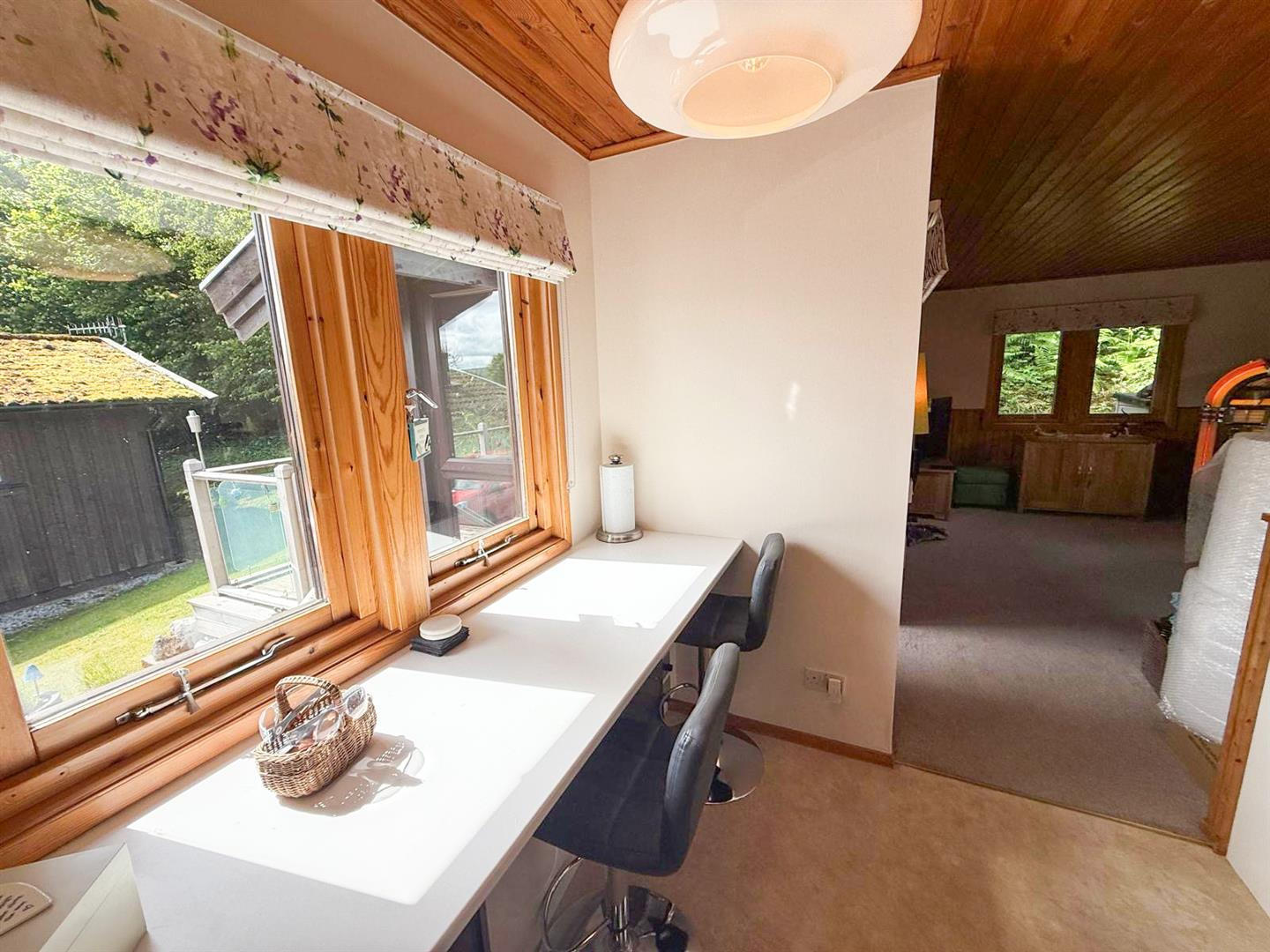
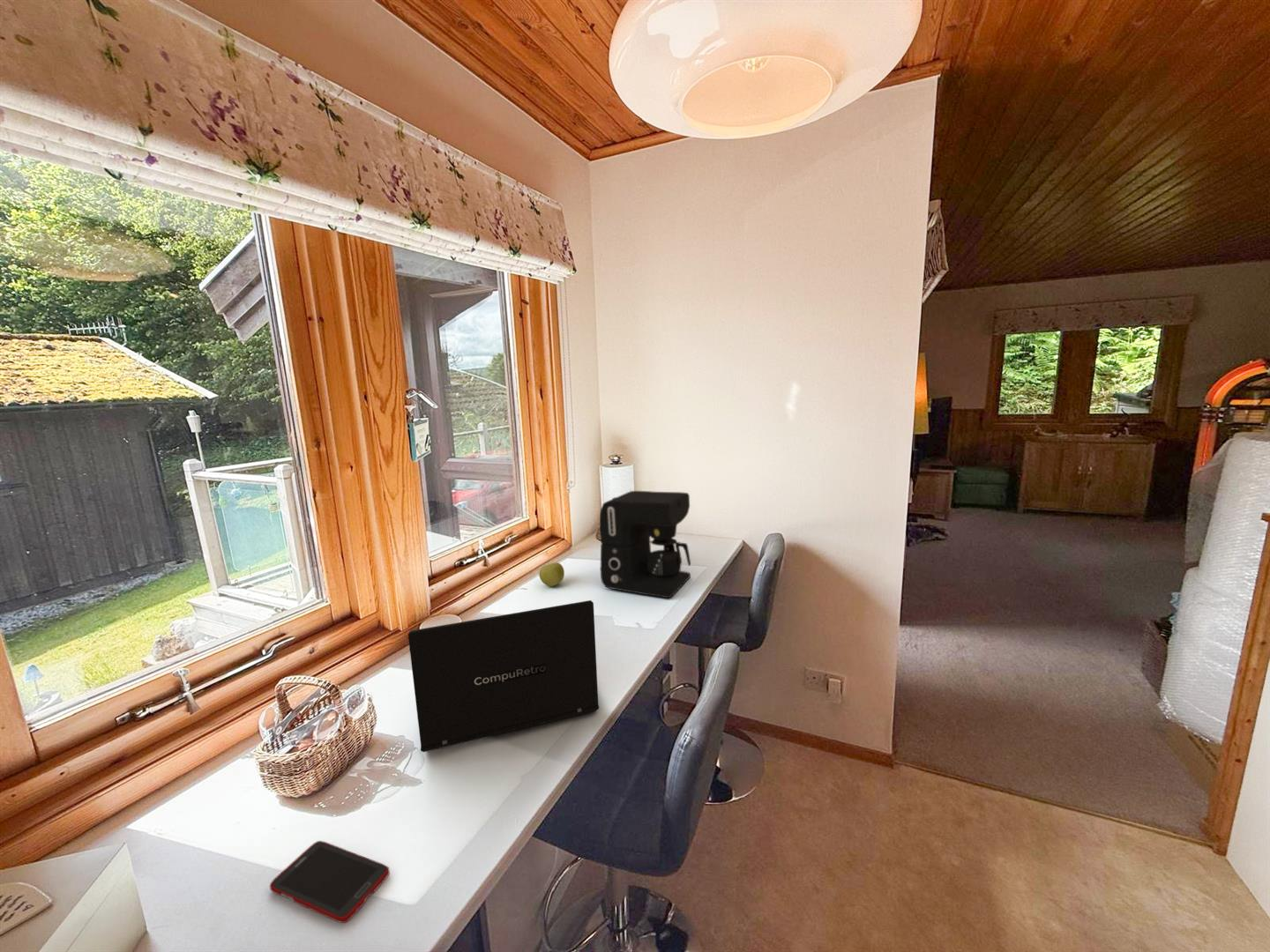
+ apple (551, 574)
+ laptop (505, 649)
+ cell phone (330, 879)
+ coffee maker (649, 540)
